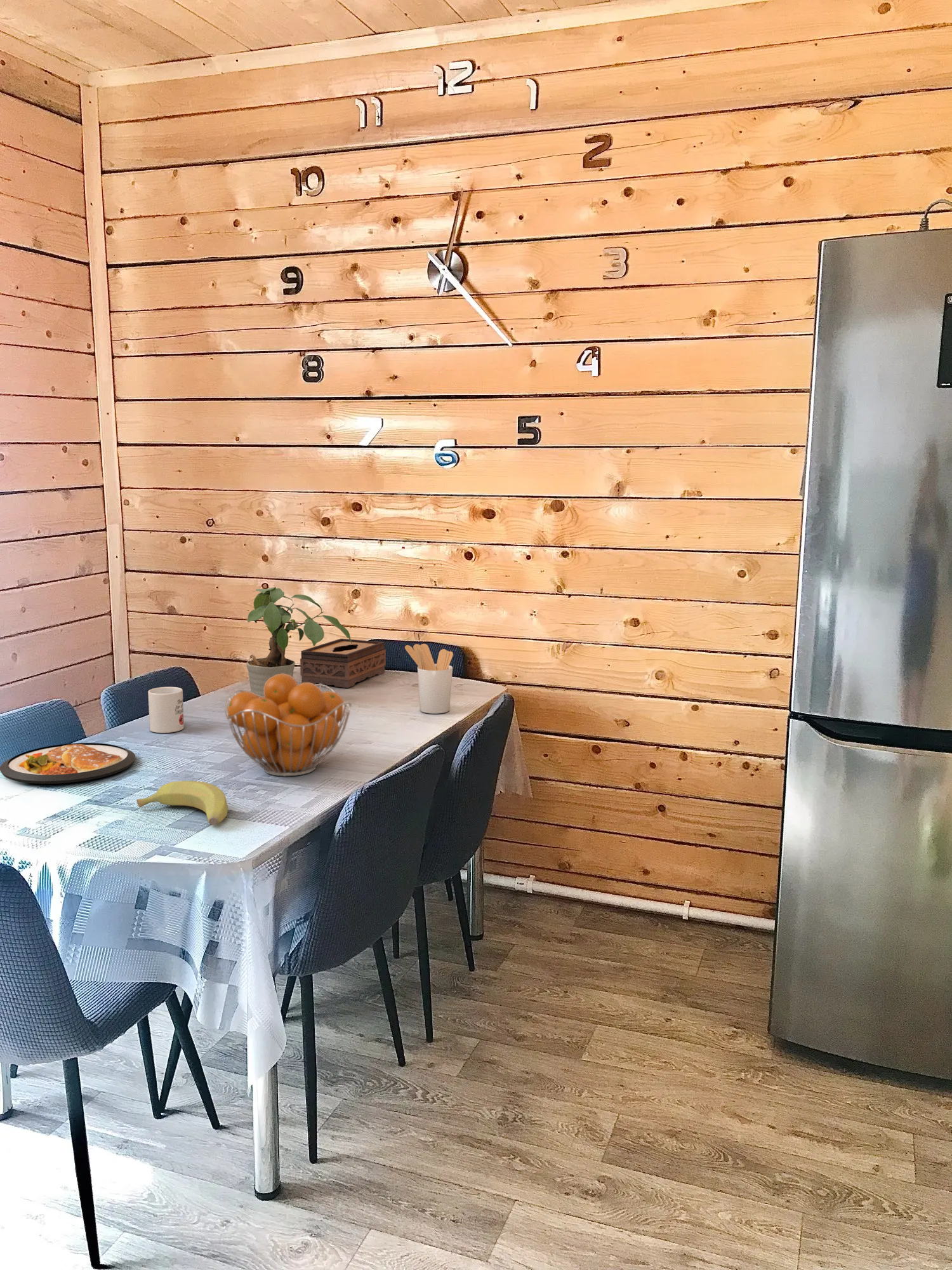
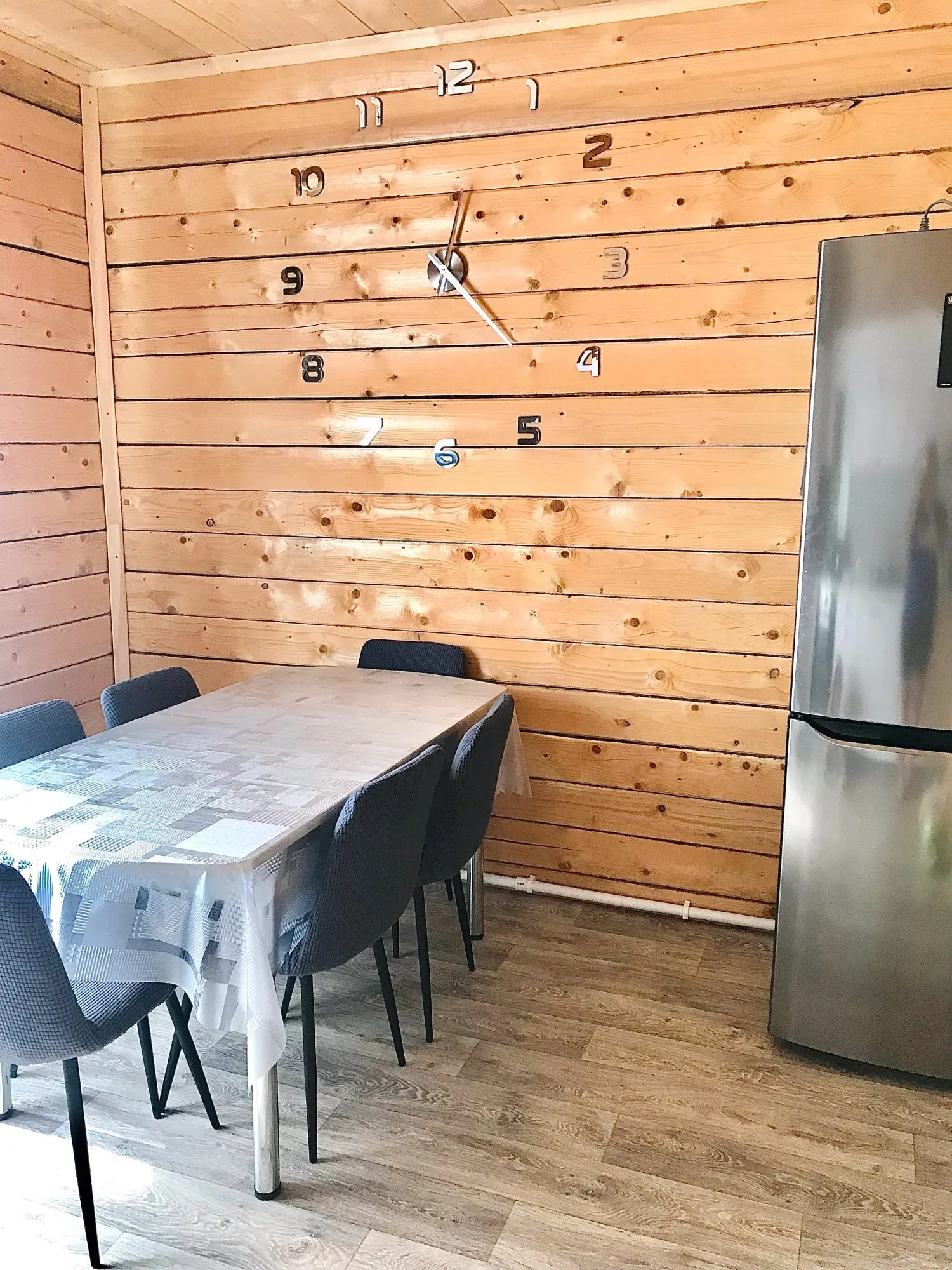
- utensil holder (428, 676)
- tissue box (344, 662)
- mug (169, 707)
- potted plant (284, 645)
- fruit basket (289, 723)
- dish (69, 759)
- banana (182, 800)
